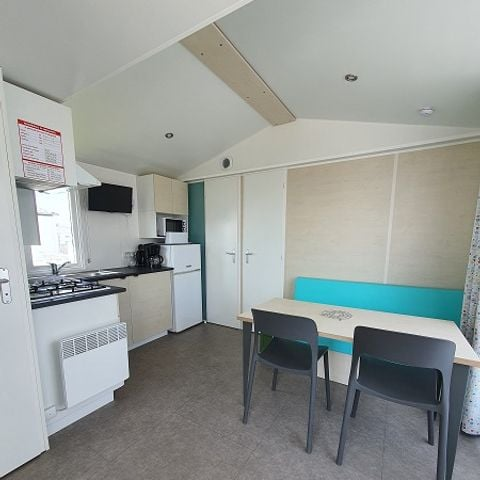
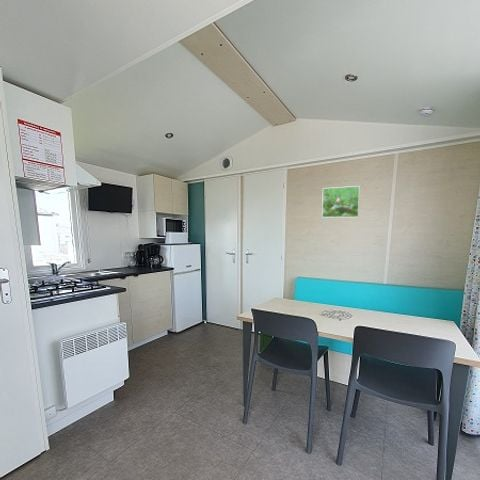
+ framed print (340, 202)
